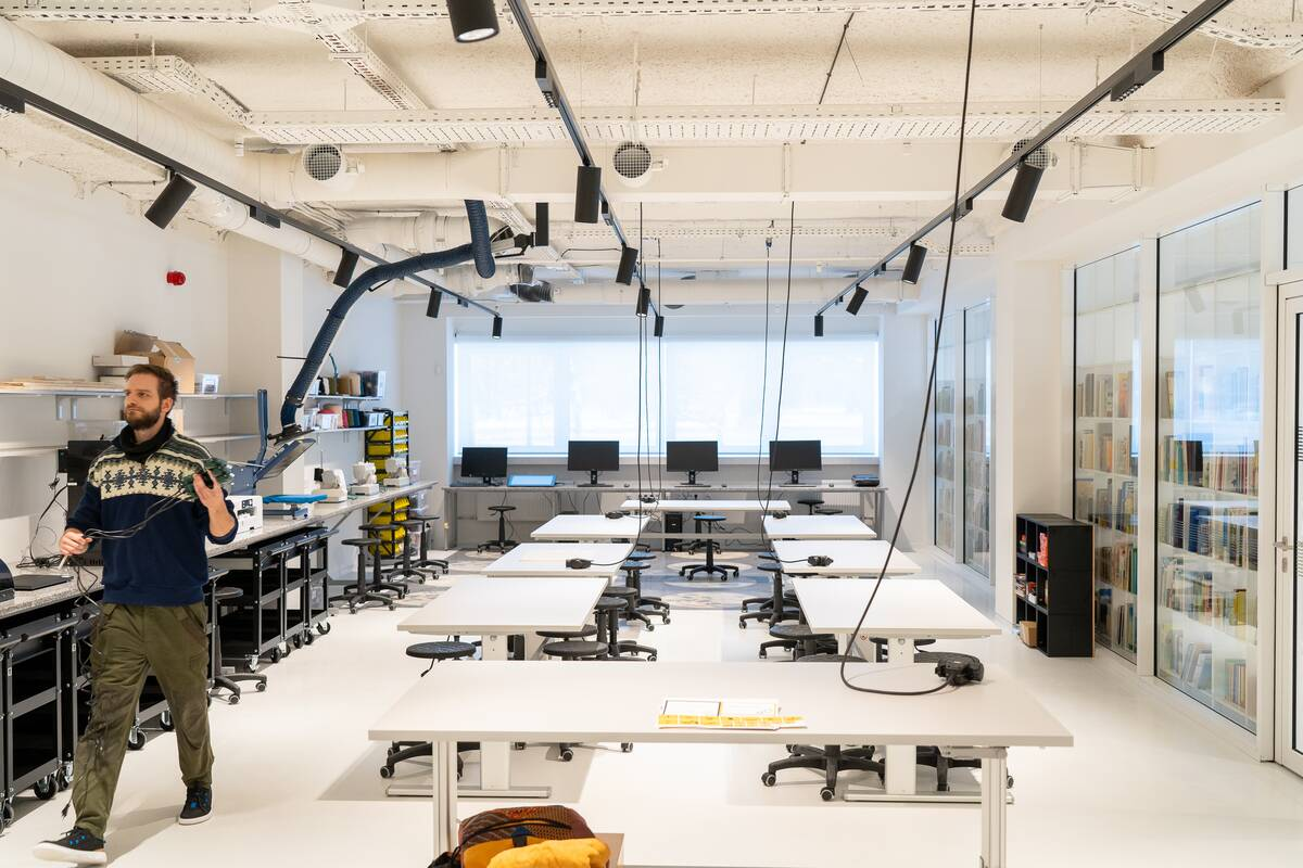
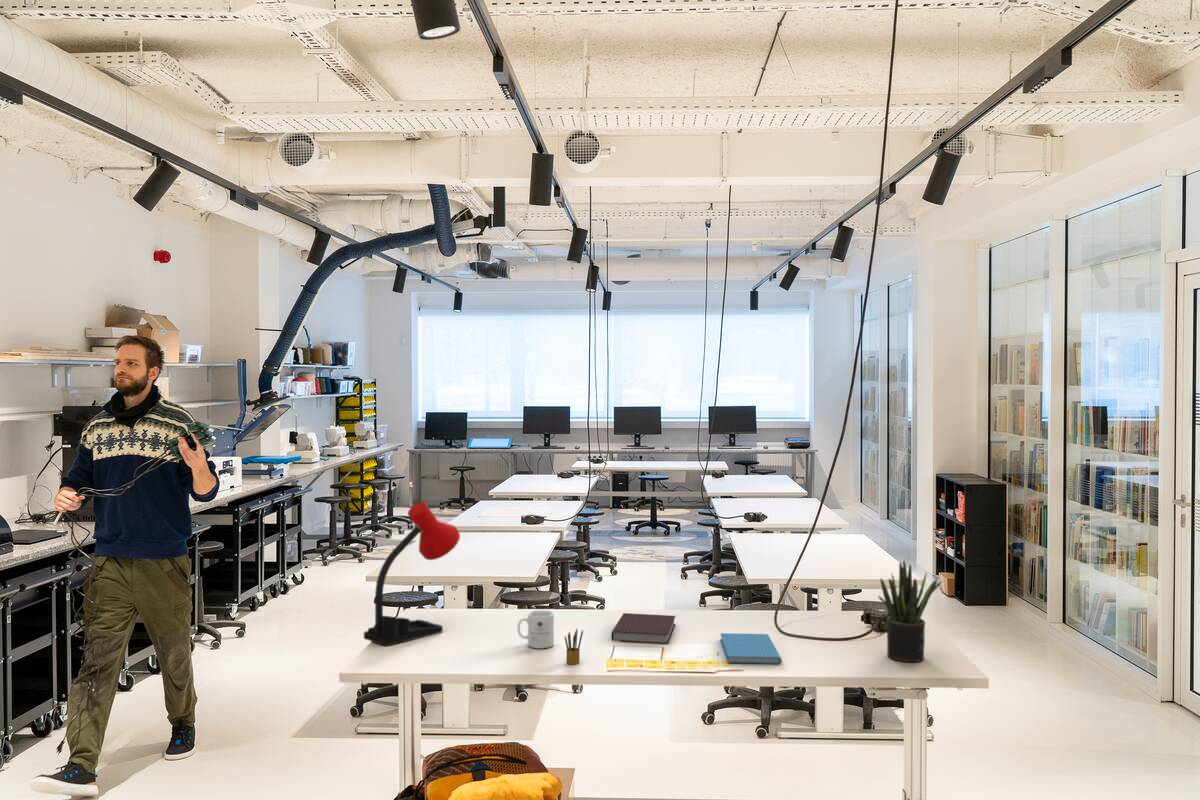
+ notebook (644, 627)
+ desk lamp (423, 556)
+ mug (535, 629)
+ pencil box (573, 646)
+ book (749, 647)
+ potted plant (911, 610)
